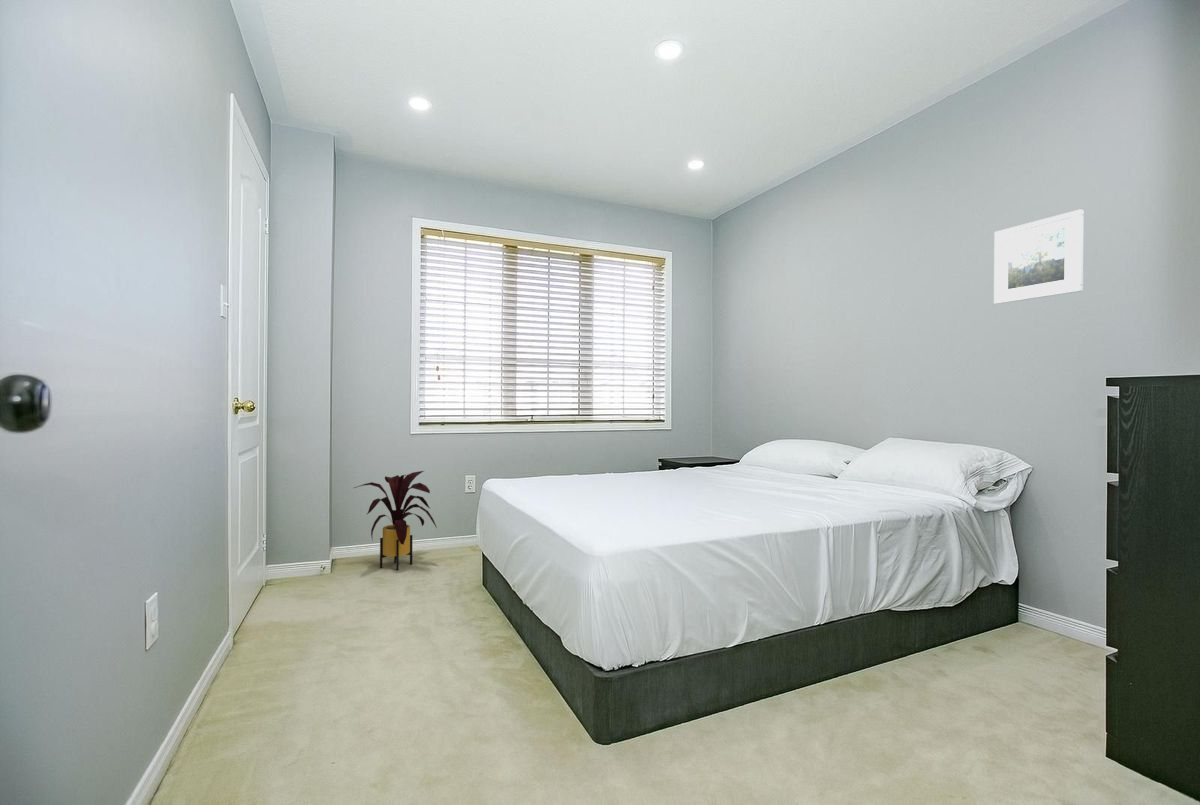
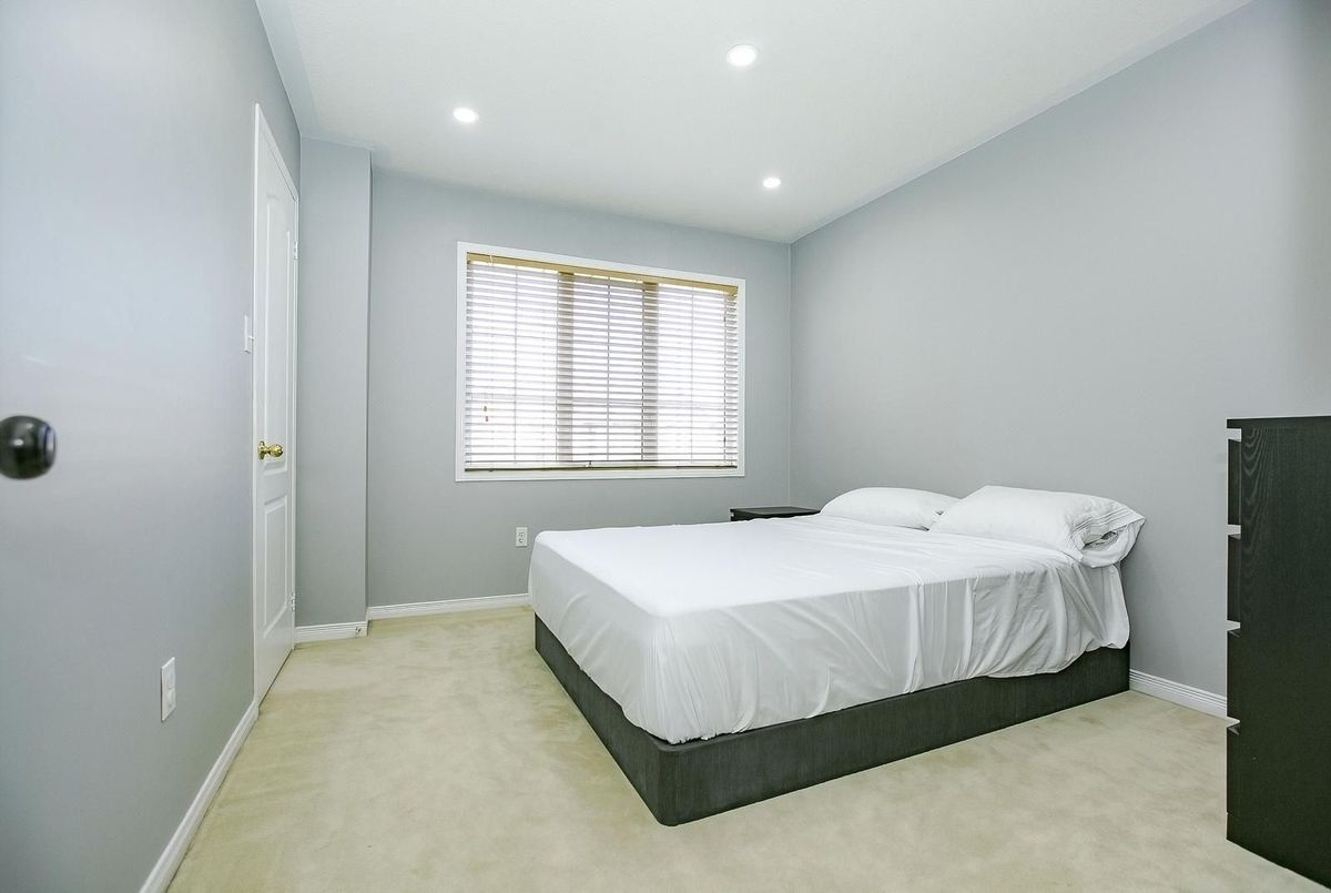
- house plant (394, 518)
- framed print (1035, 259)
